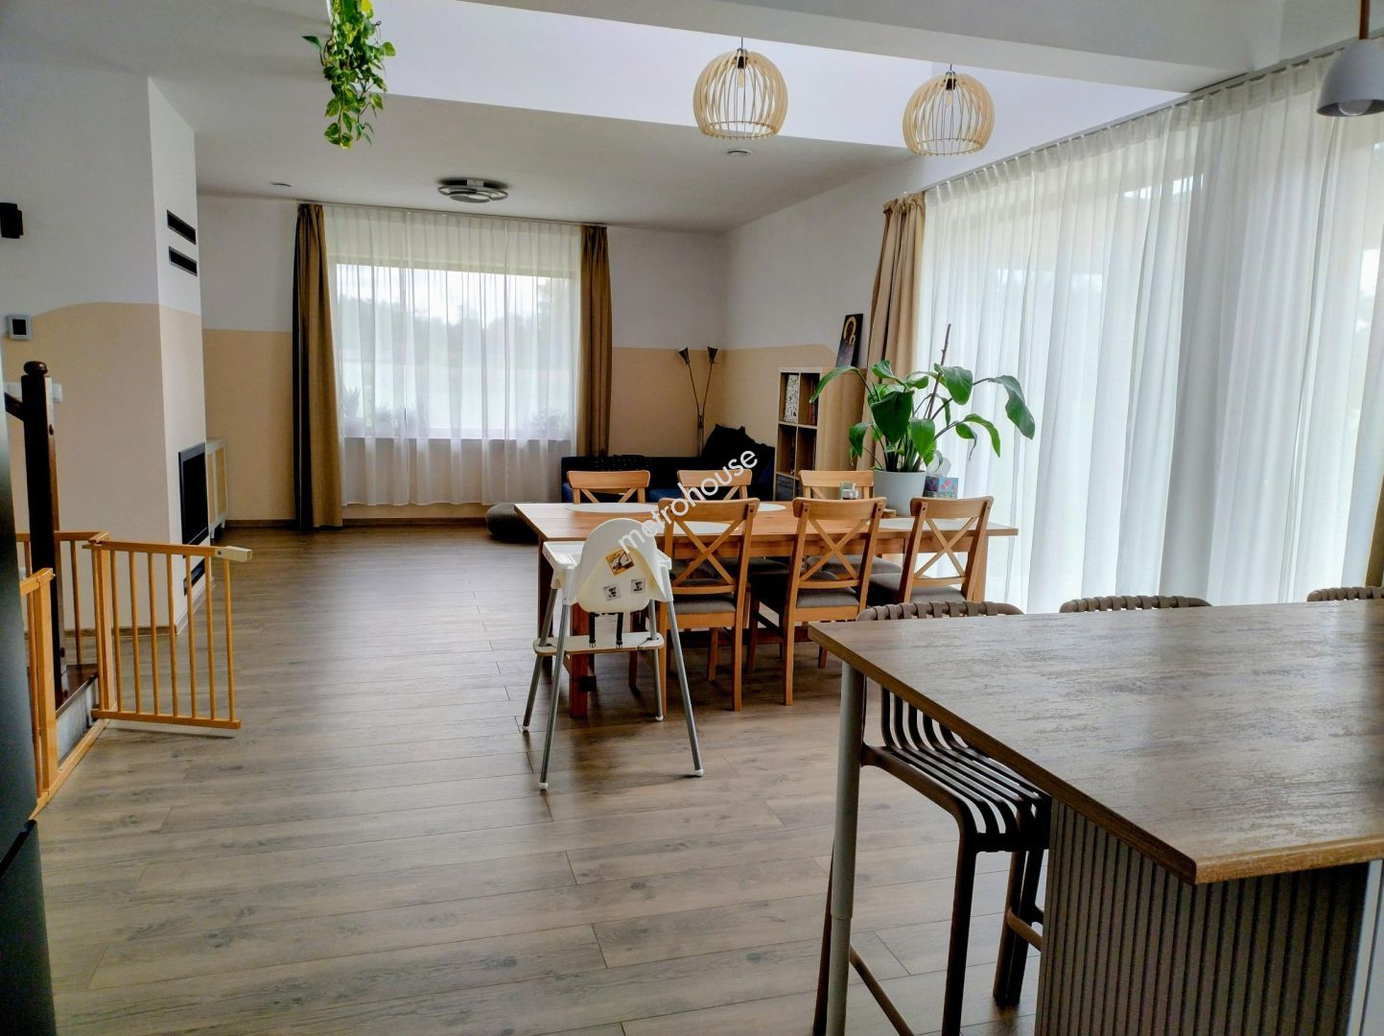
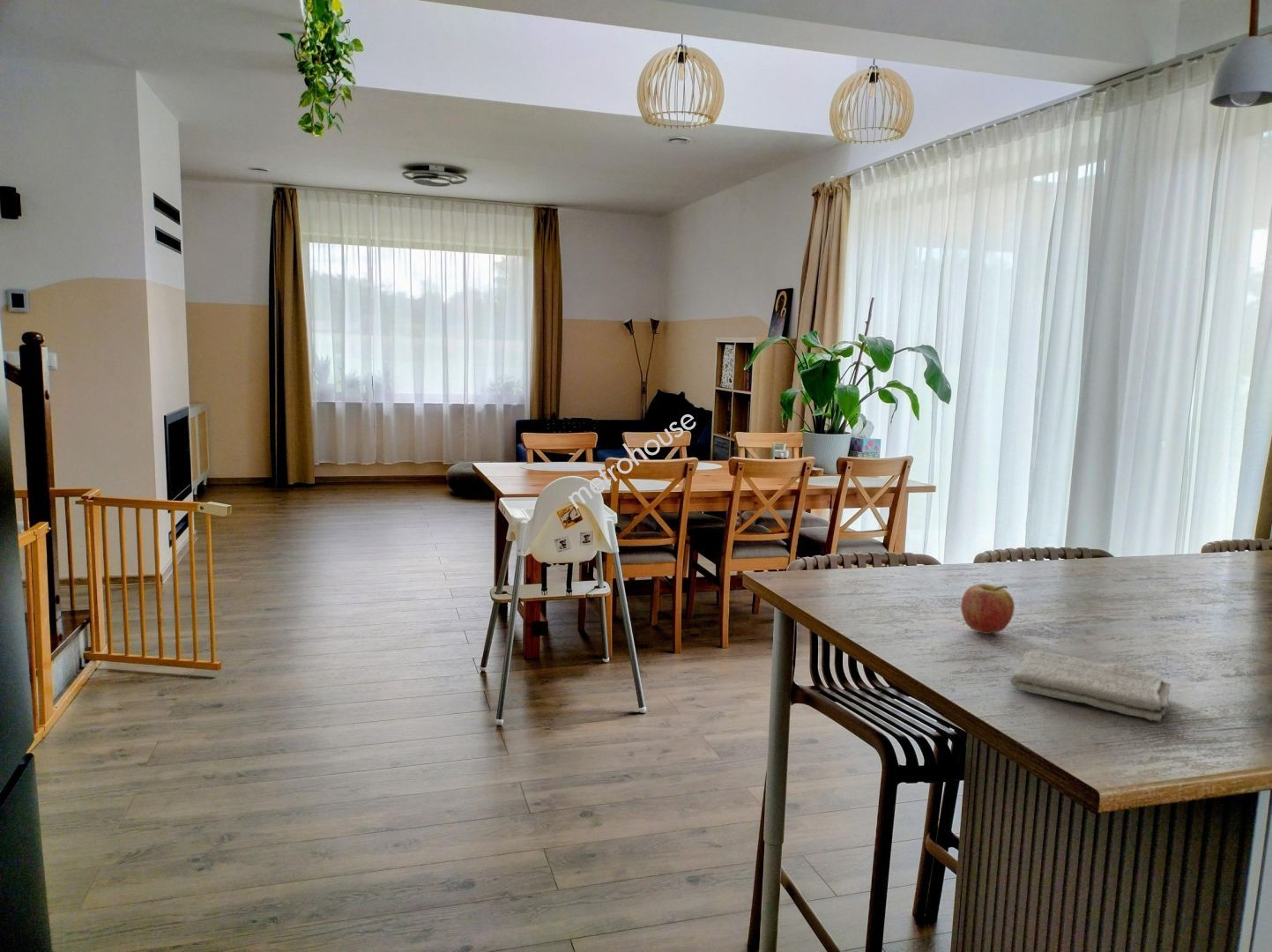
+ washcloth (1089, 681)
+ fruit (986, 606)
